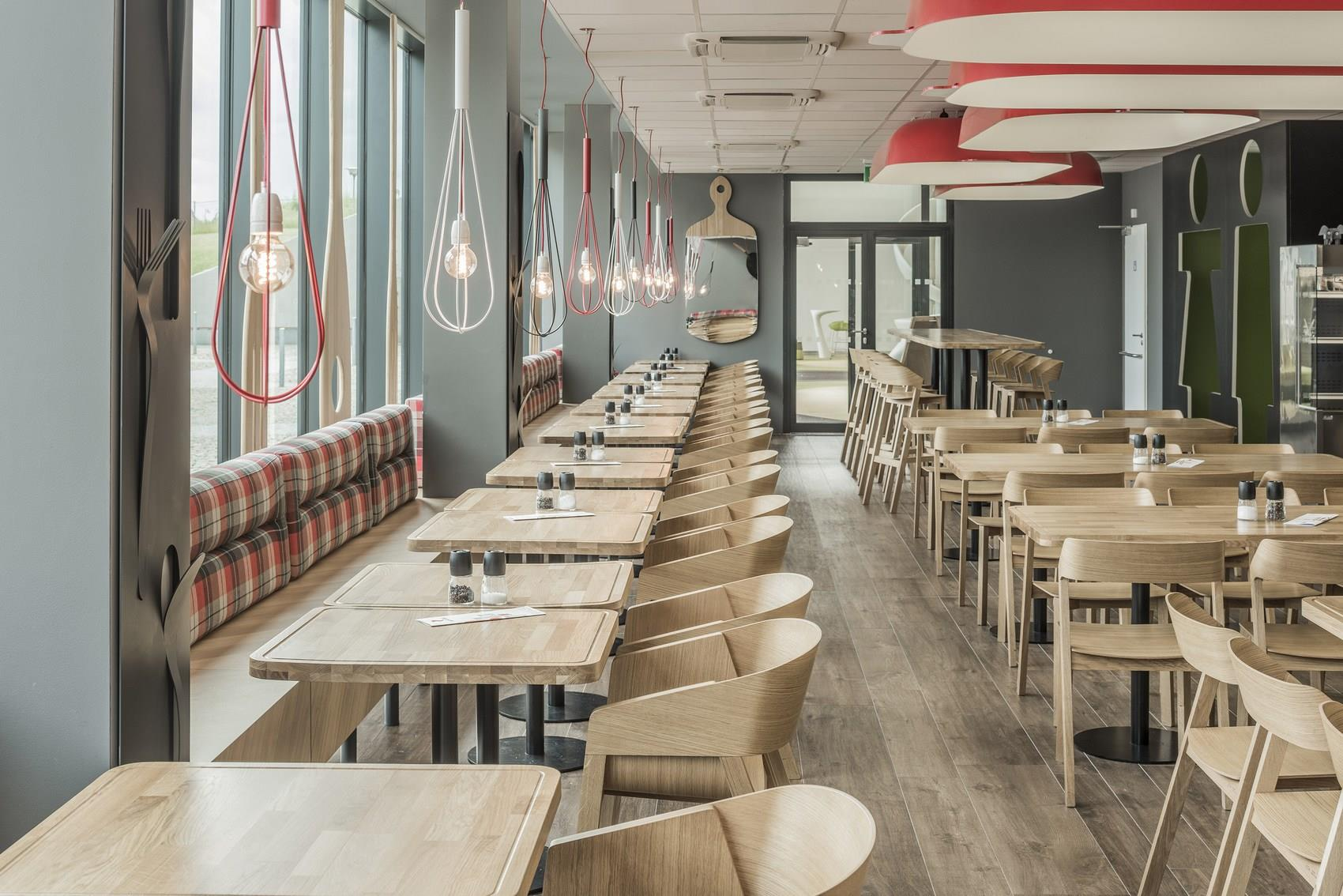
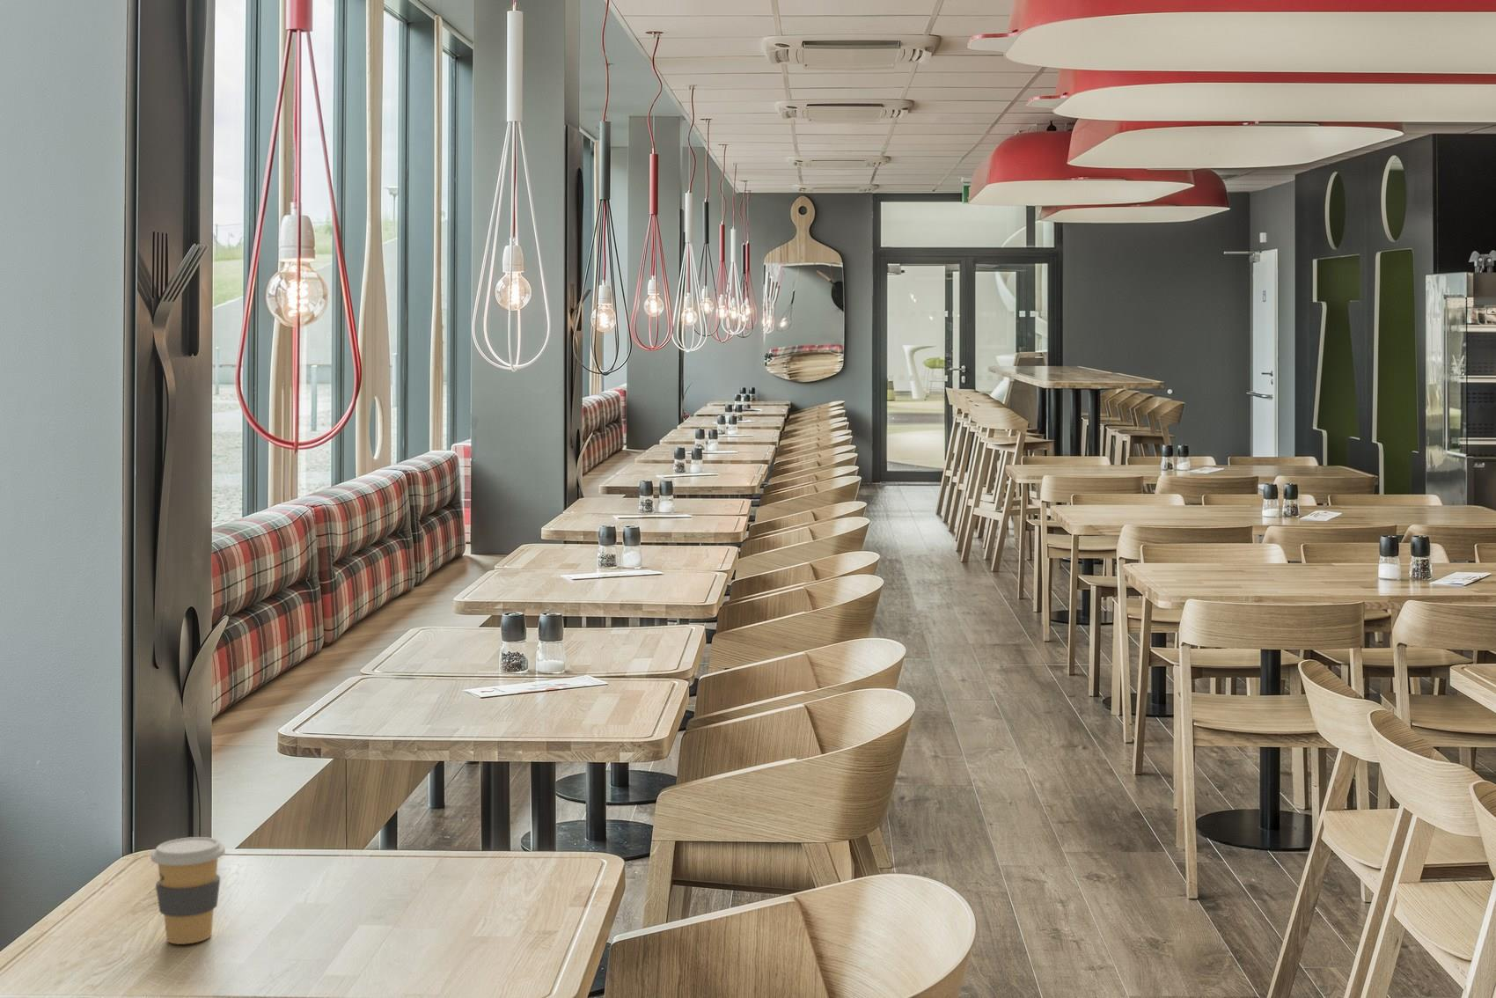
+ coffee cup (188, 891)
